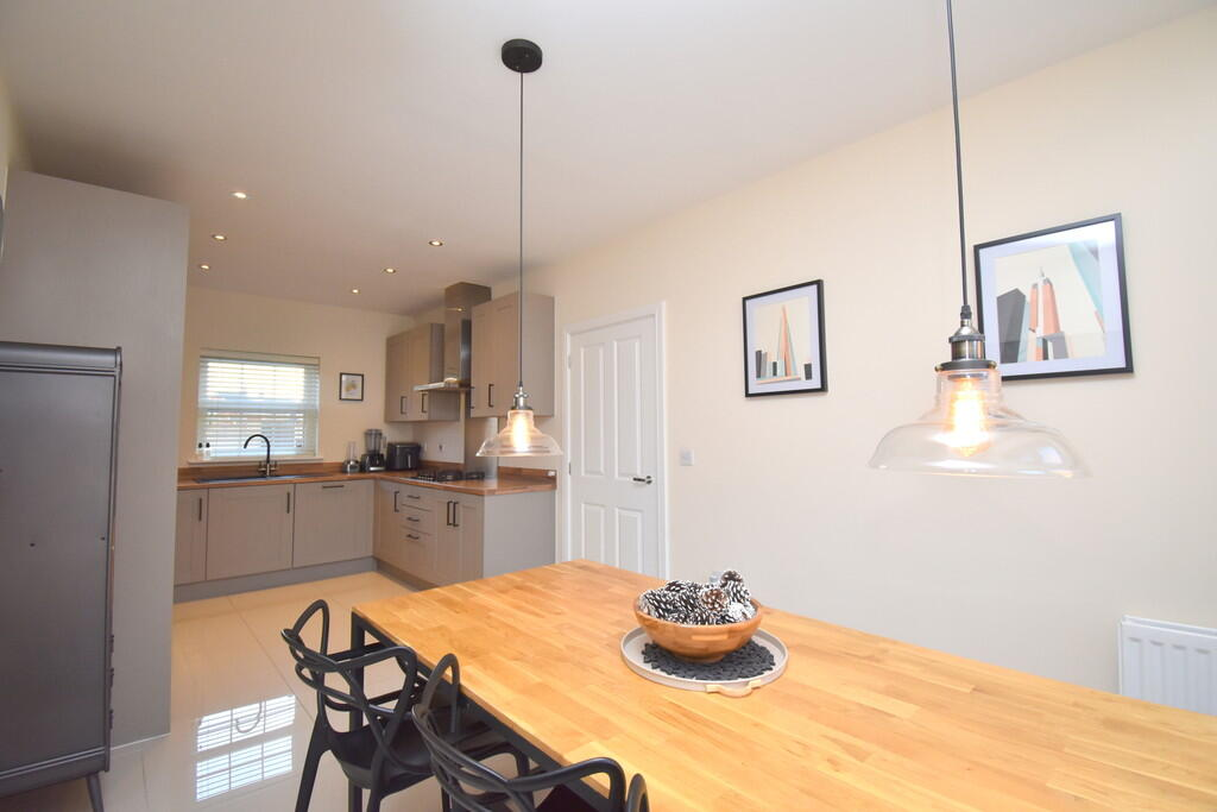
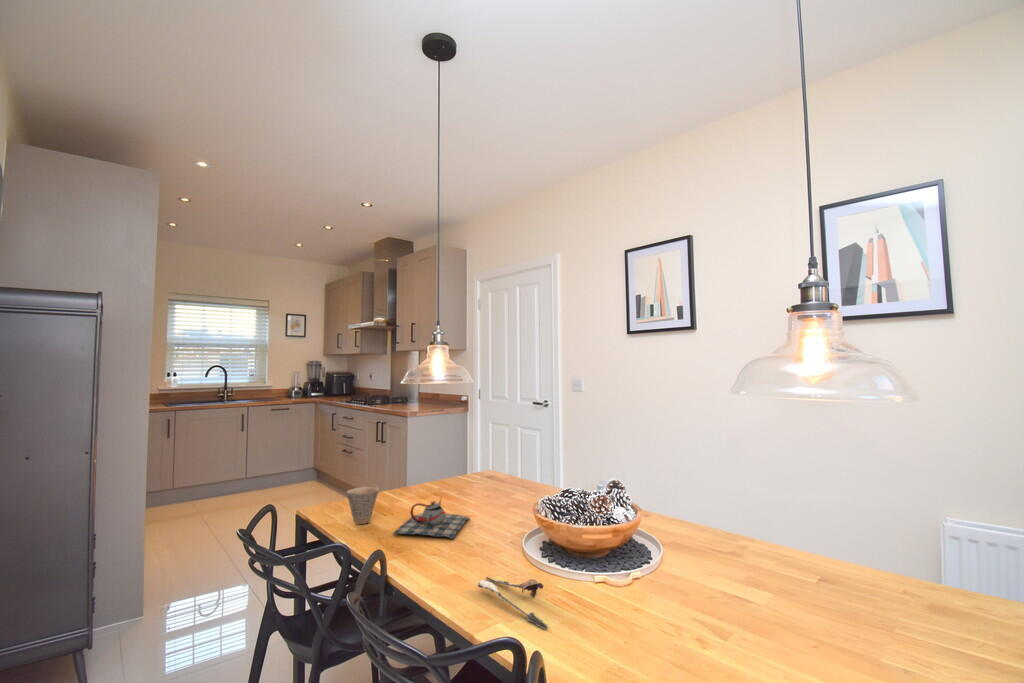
+ cup (362, 505)
+ teapot (433, 514)
+ spoon (514, 586)
